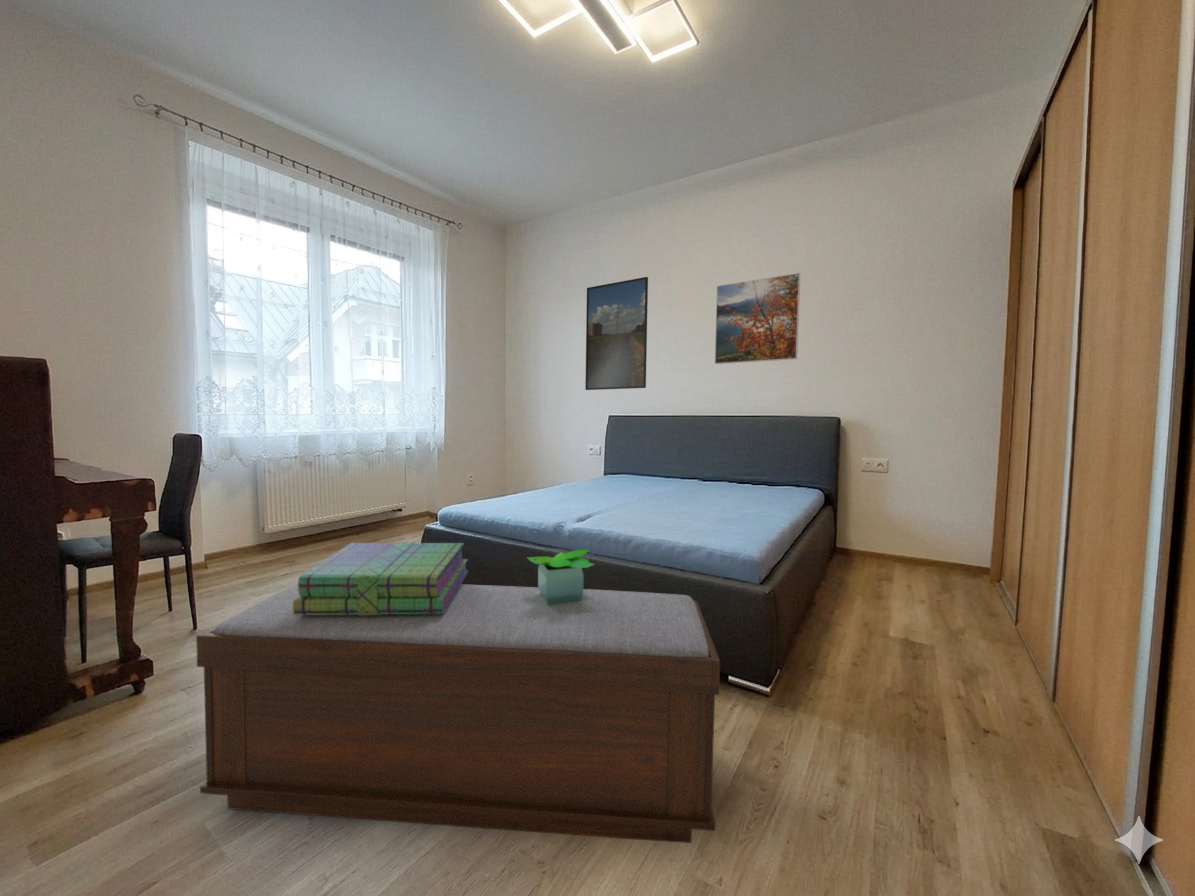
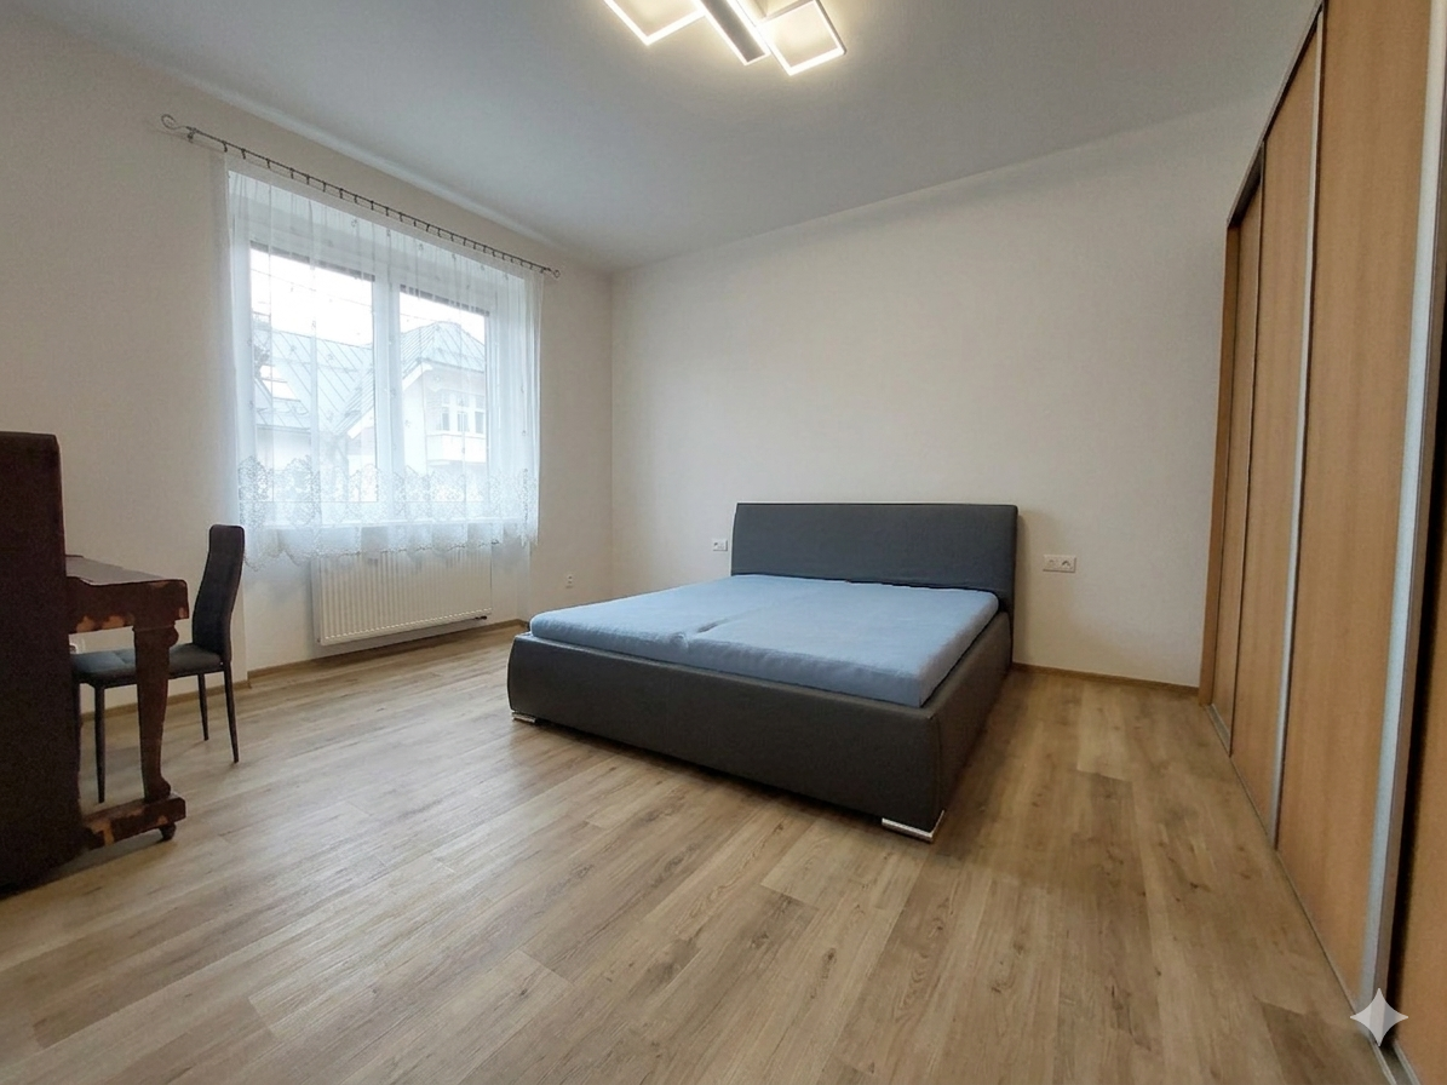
- stack of books (390, 577)
- potted plant (562, 573)
- bench (474, 688)
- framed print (755, 321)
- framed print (615, 336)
